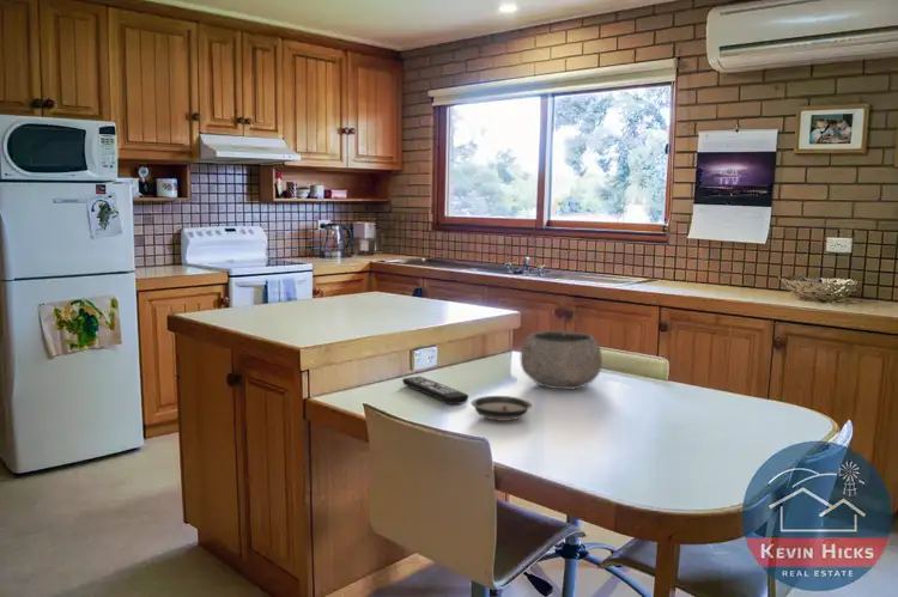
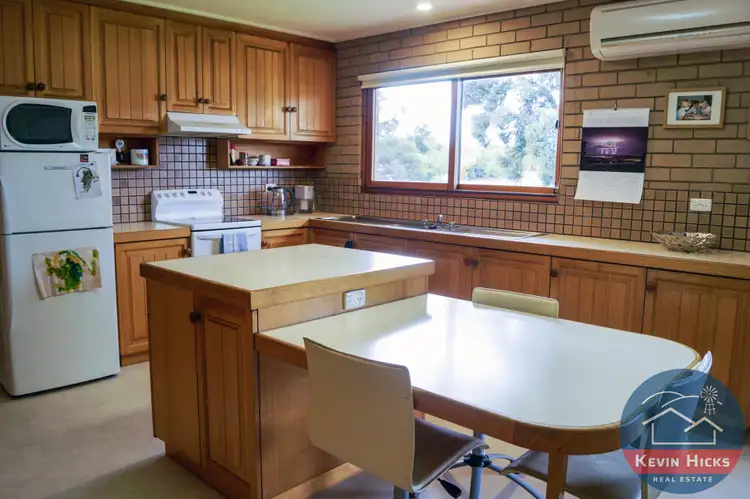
- saucer (500, 409)
- bowl (560, 360)
- remote control (433, 389)
